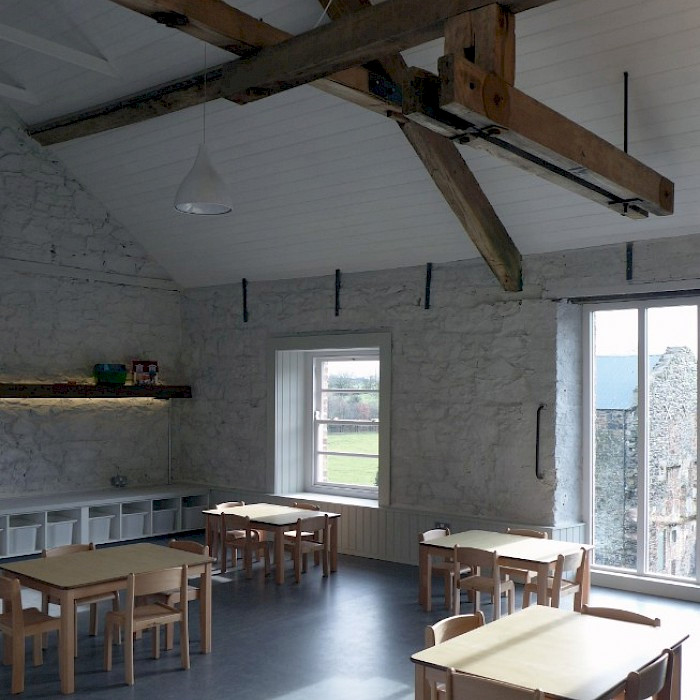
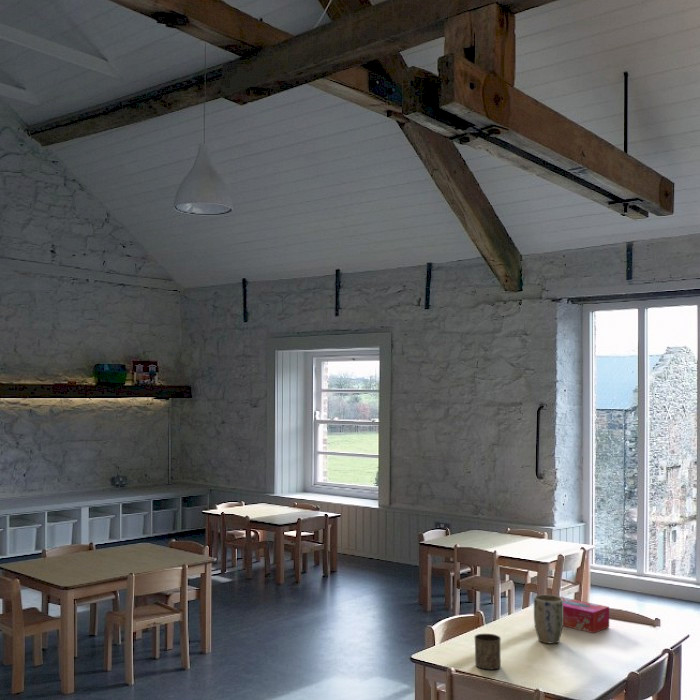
+ tissue box (575, 613)
+ plant pot (548, 619)
+ cup (487, 651)
